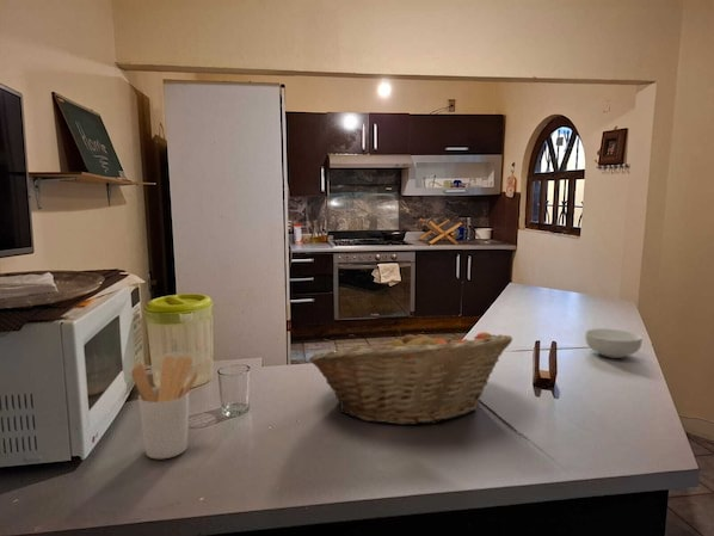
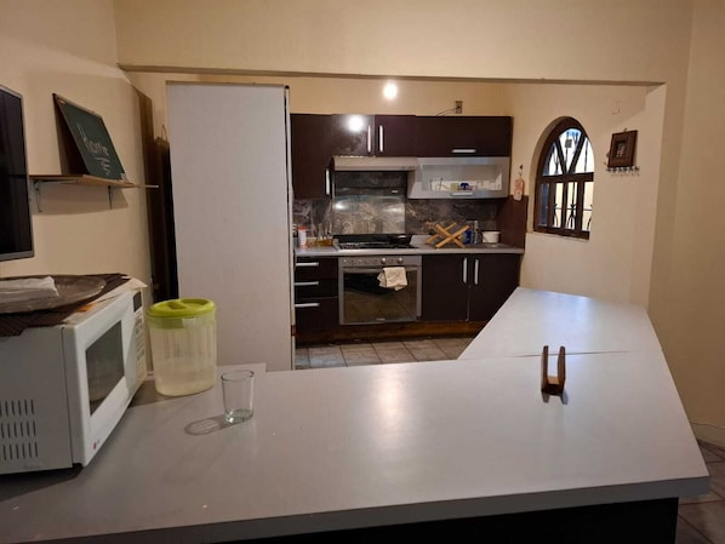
- fruit basket (411, 364)
- utensil holder (168, 402)
- cereal bowl (613, 344)
